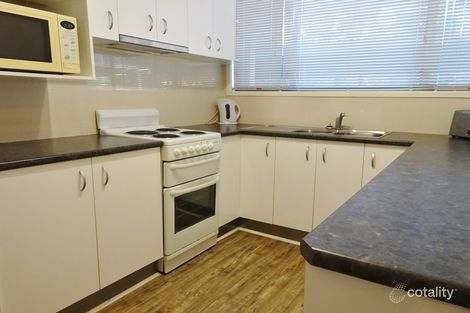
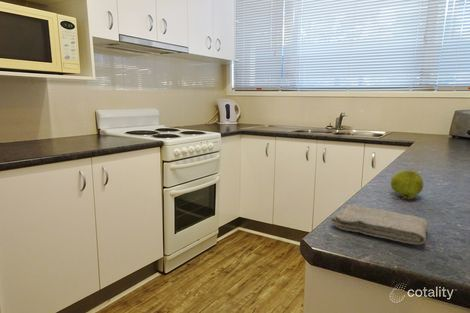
+ fruit (405, 183)
+ washcloth (379, 221)
